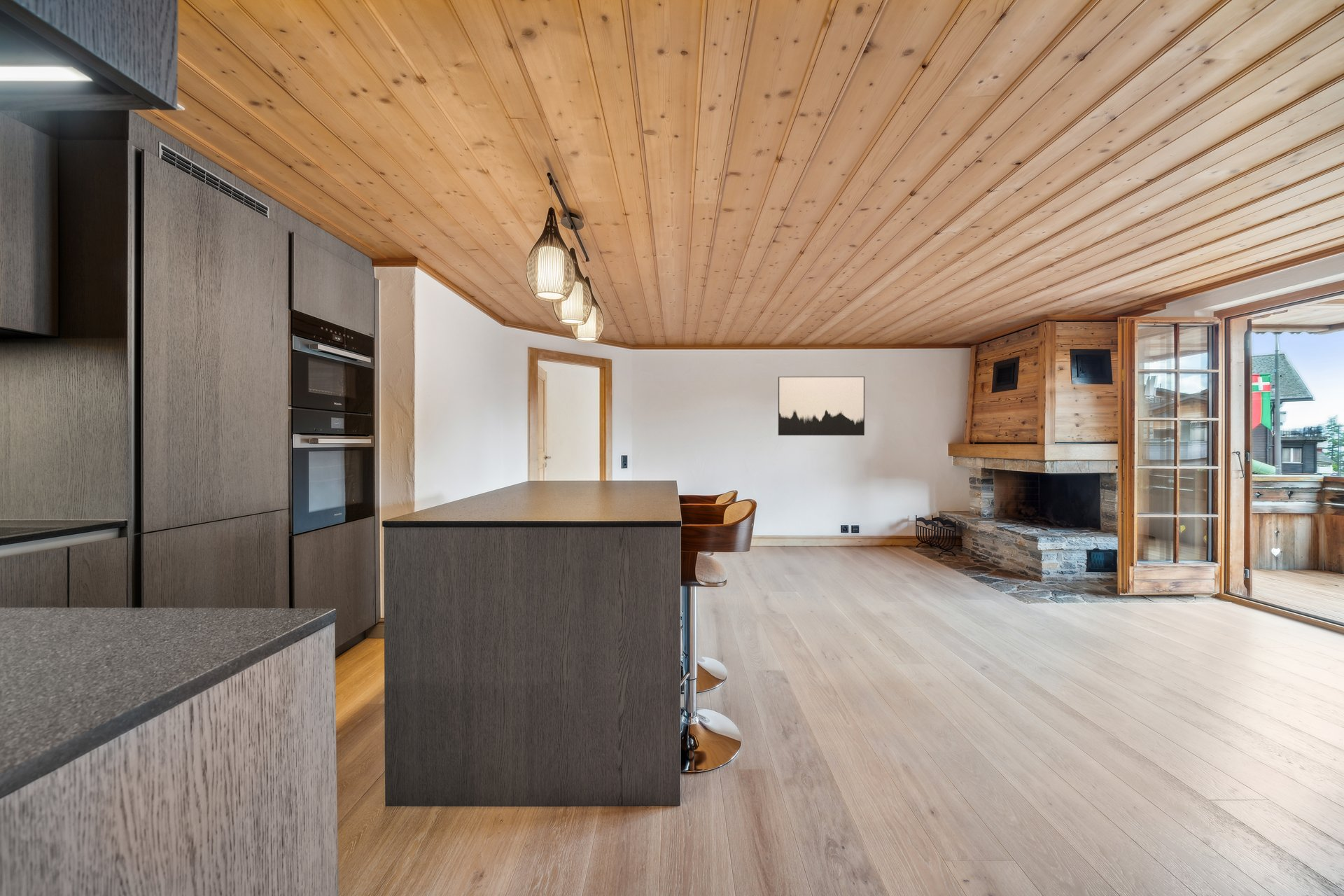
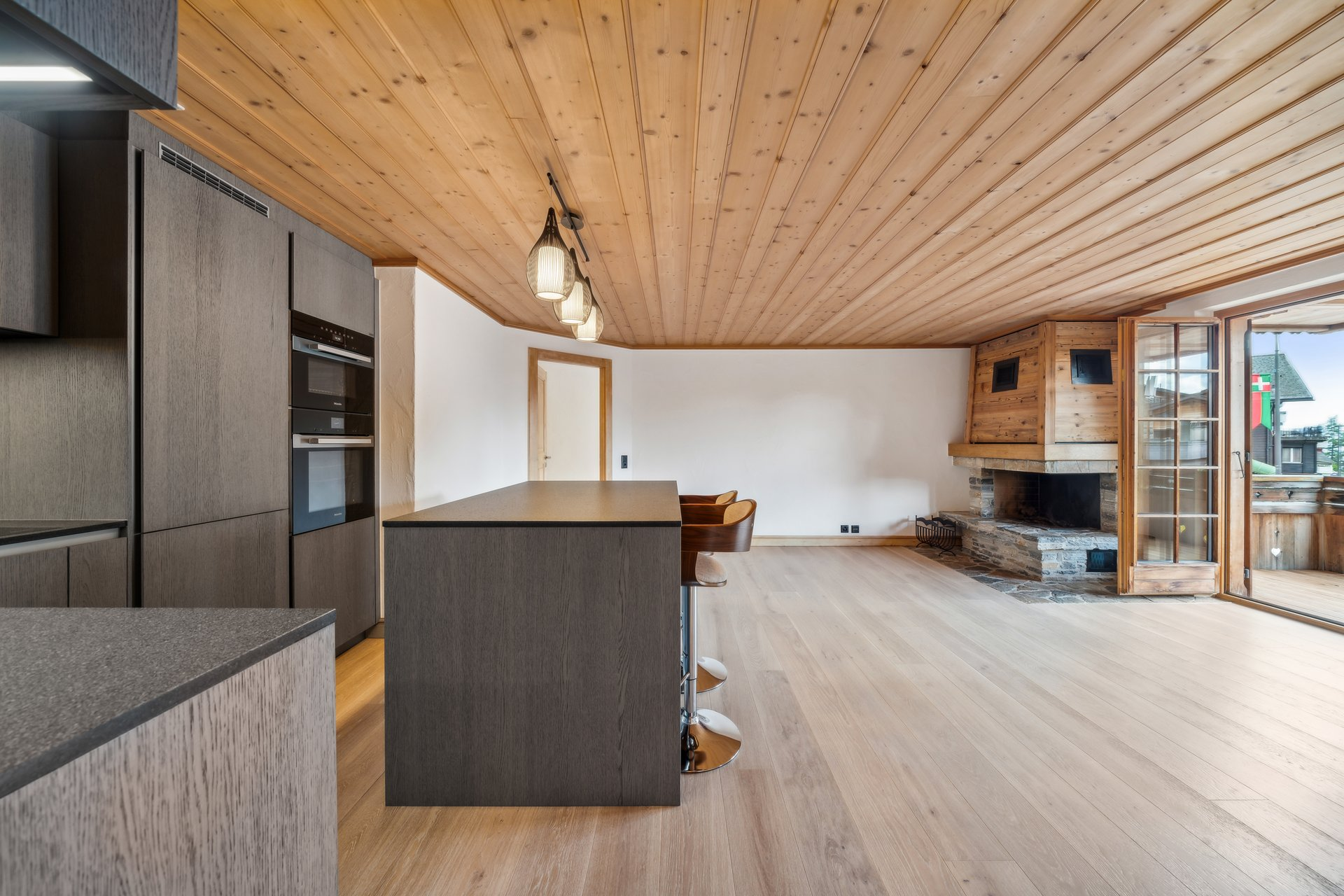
- wall art (821, 406)
